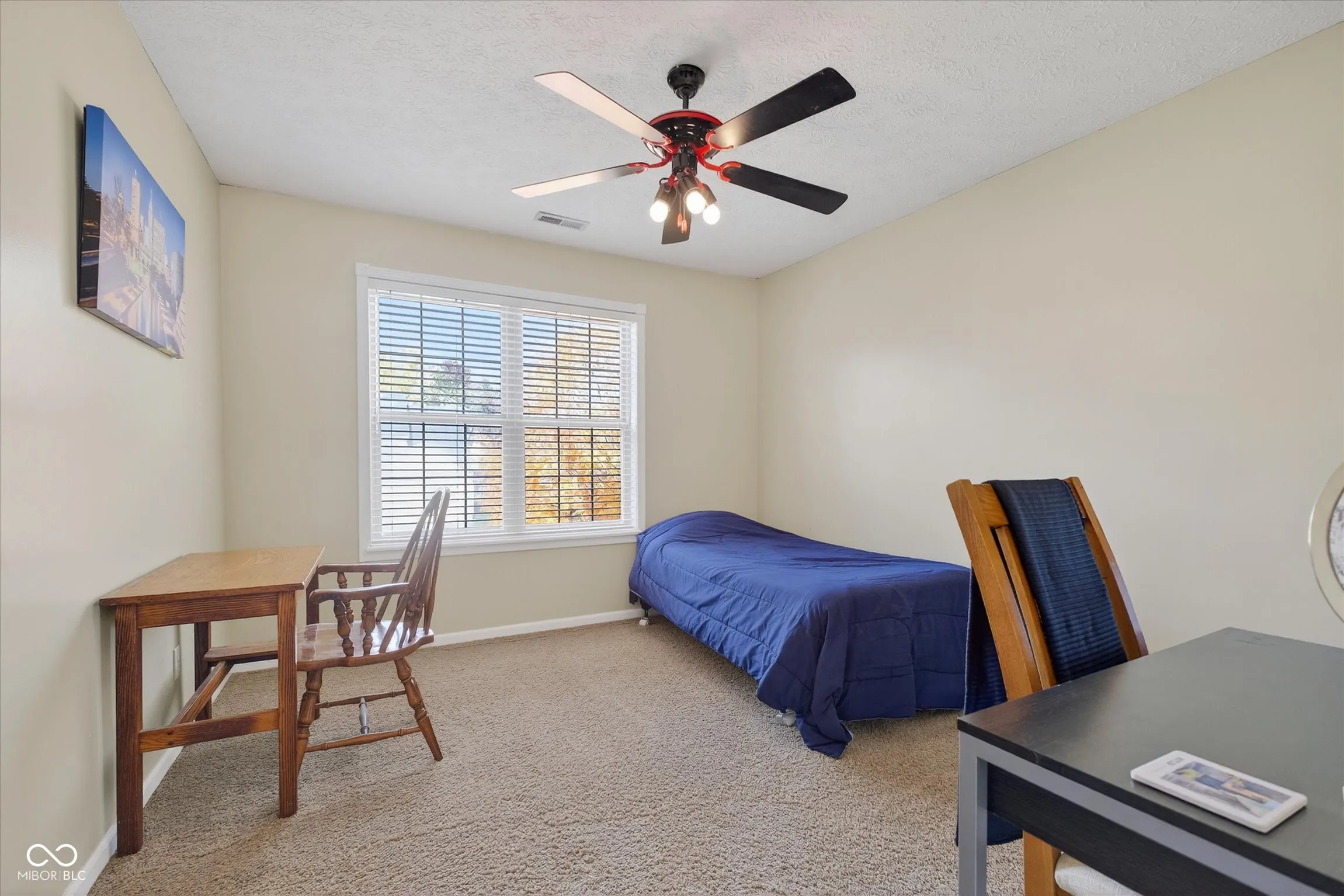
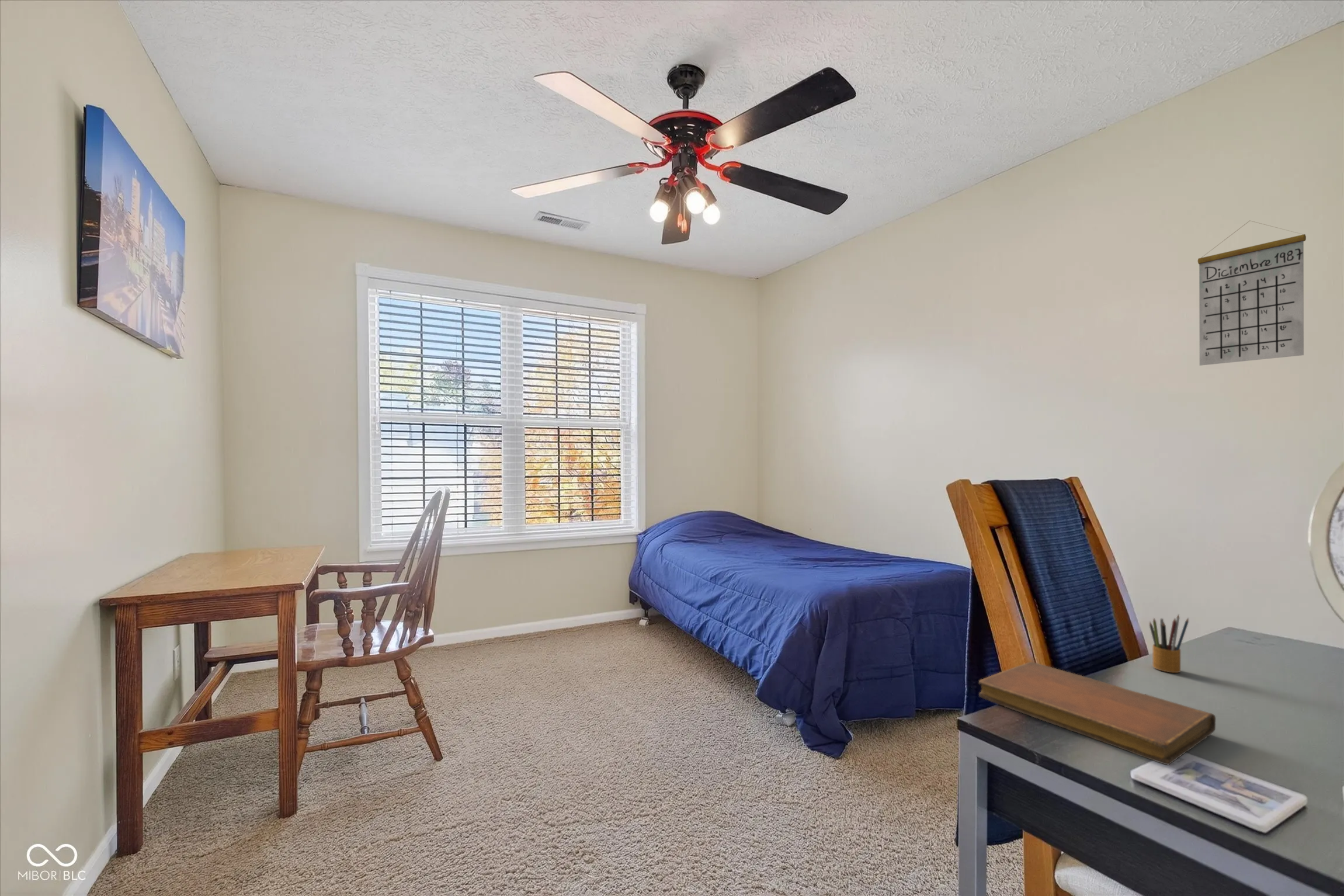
+ notebook (1088, 704)
+ calendar (1249, 290)
+ pencil box (1166, 642)
